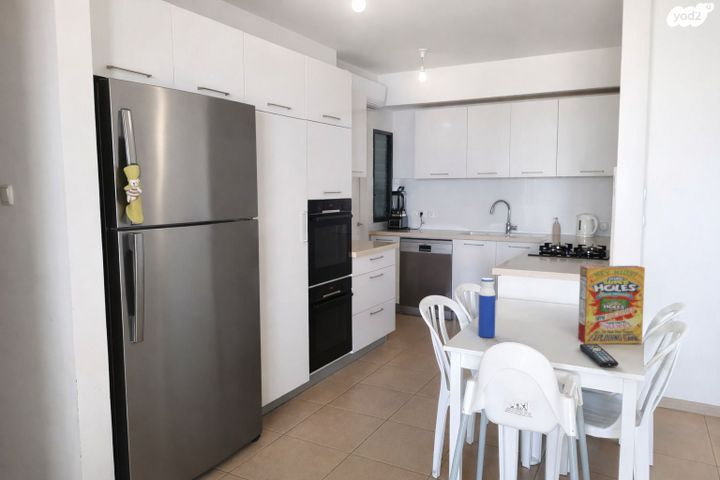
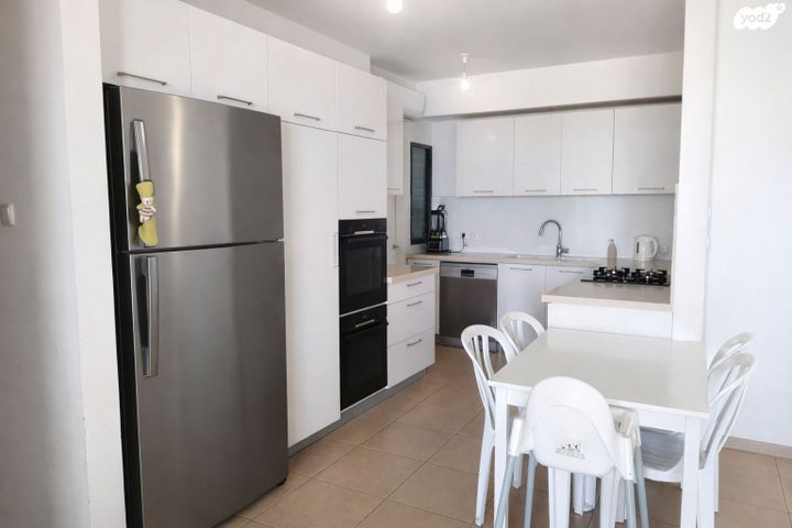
- water bottle (486, 307)
- cereal box (610, 304)
- remote control (597, 354)
